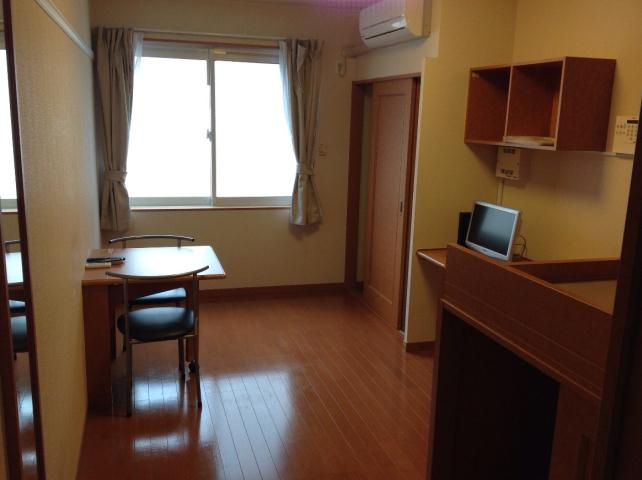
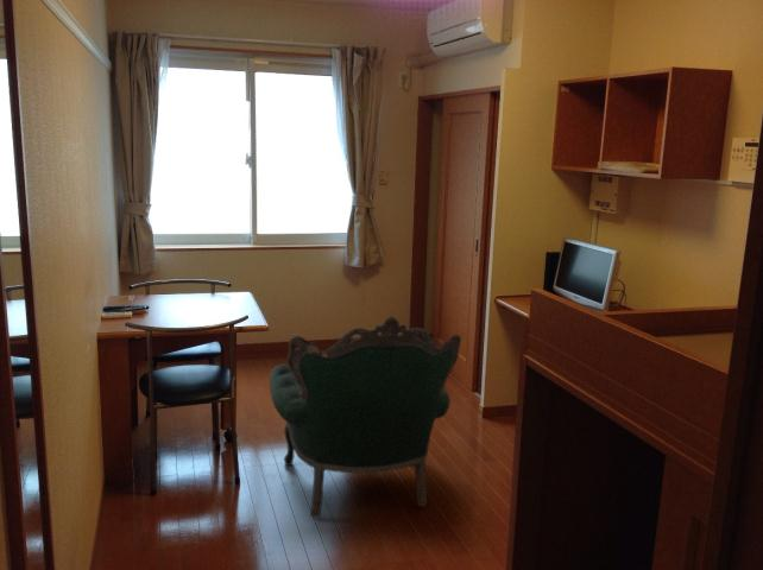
+ armchair (362, 394)
